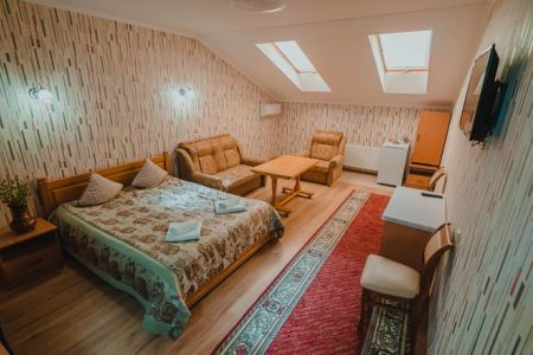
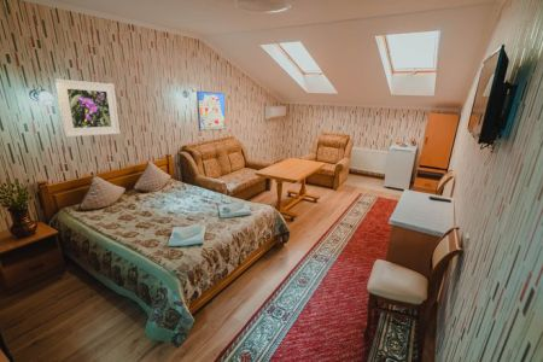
+ wall art (211, 111)
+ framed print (91, 109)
